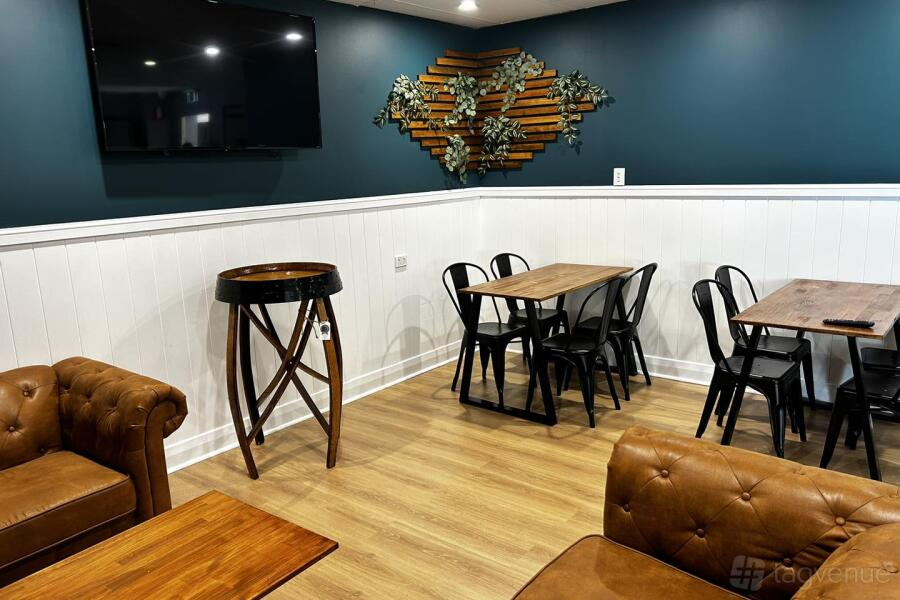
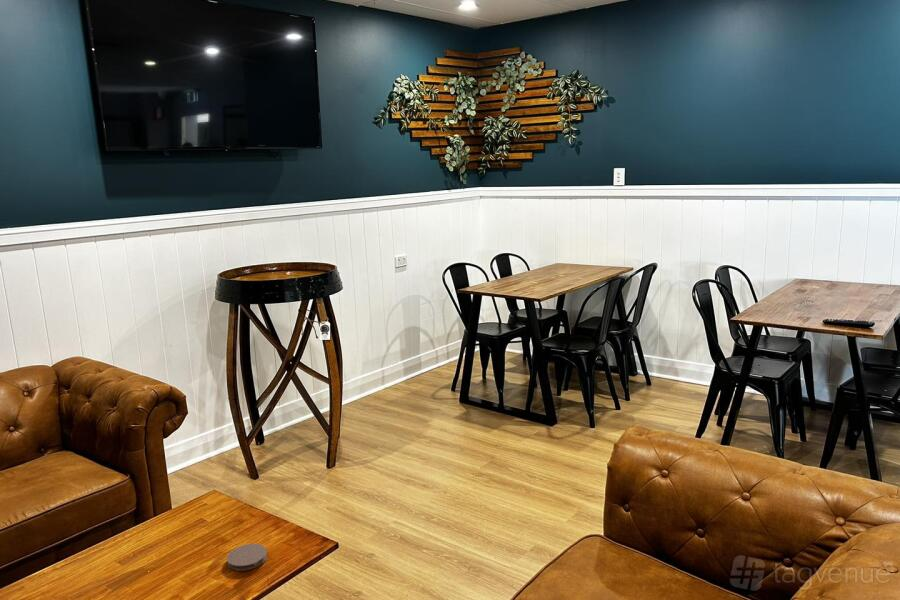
+ coaster (247, 556)
